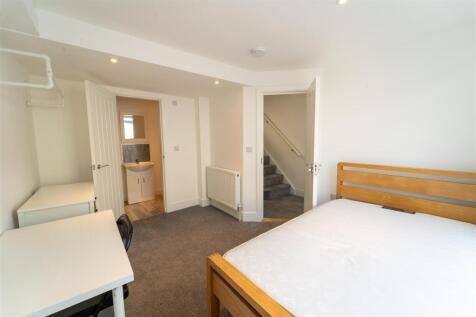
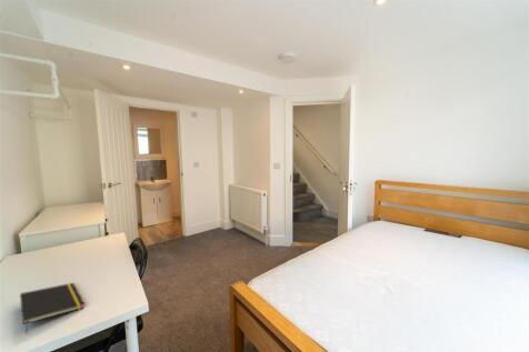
+ notepad (51, 300)
